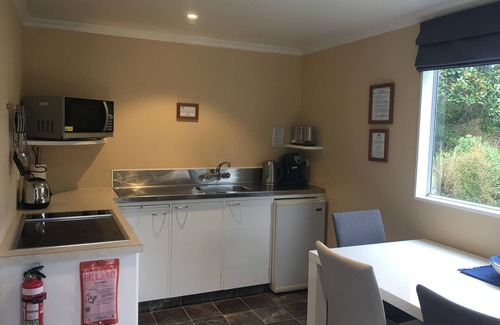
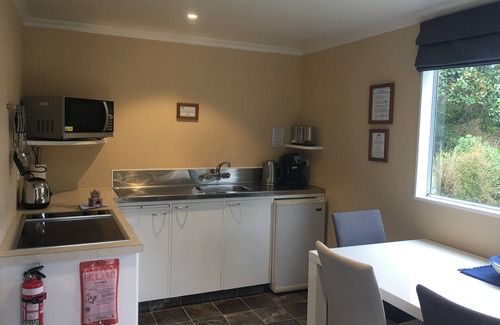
+ teapot (94, 198)
